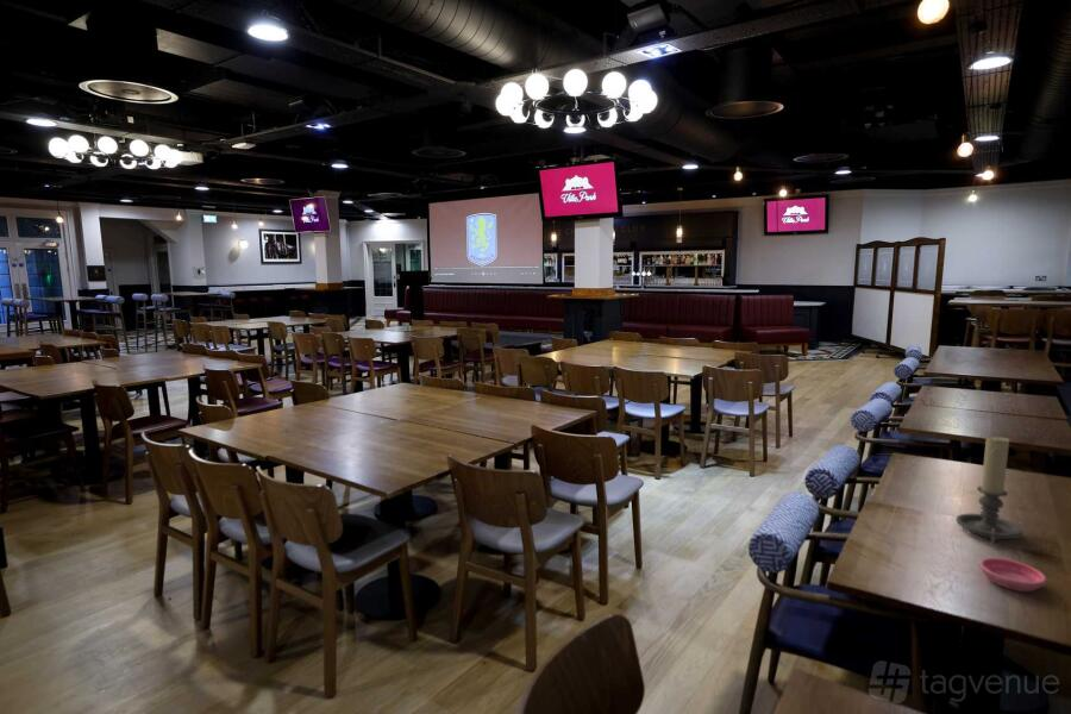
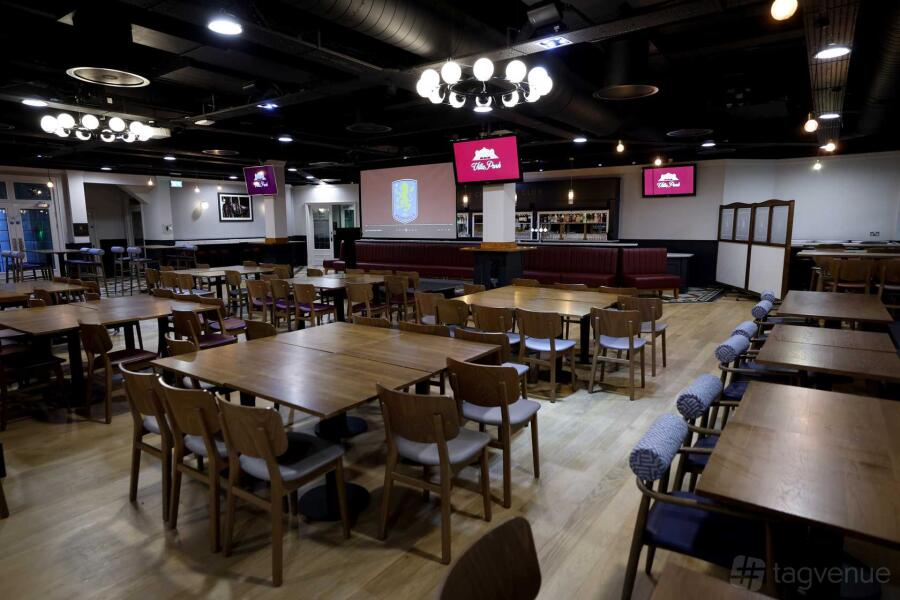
- candle holder (992, 486)
- saucer (1012, 575)
